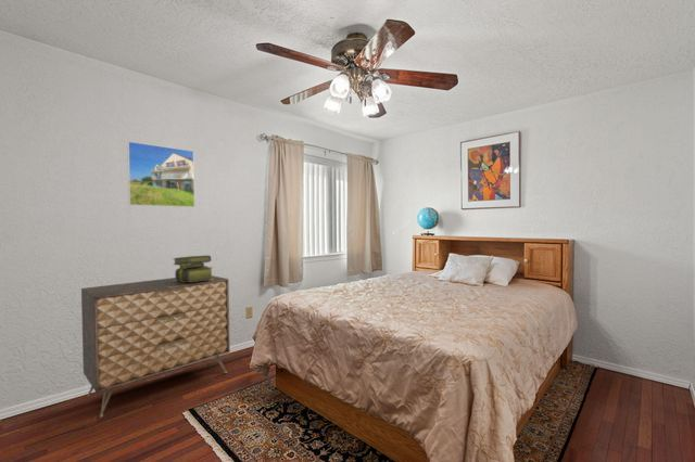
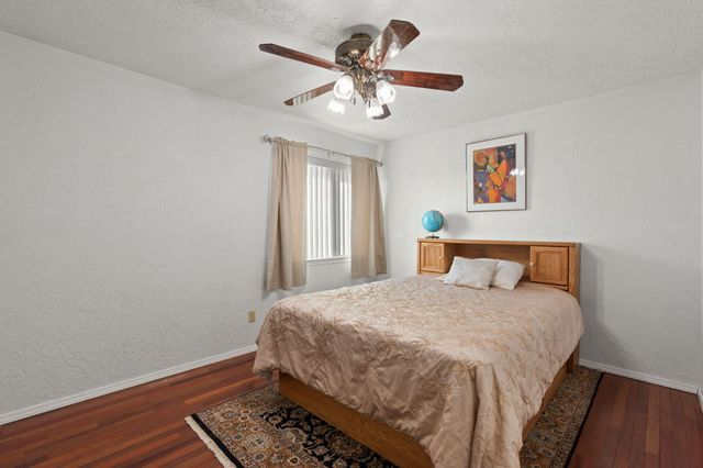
- dresser (161, 333)
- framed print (163, 176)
- stack of books (192, 268)
